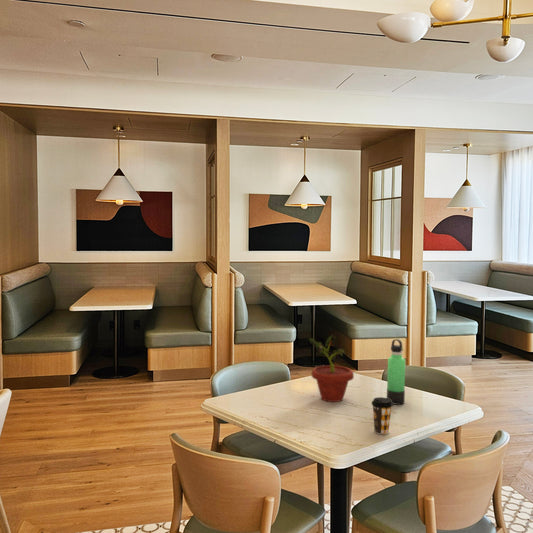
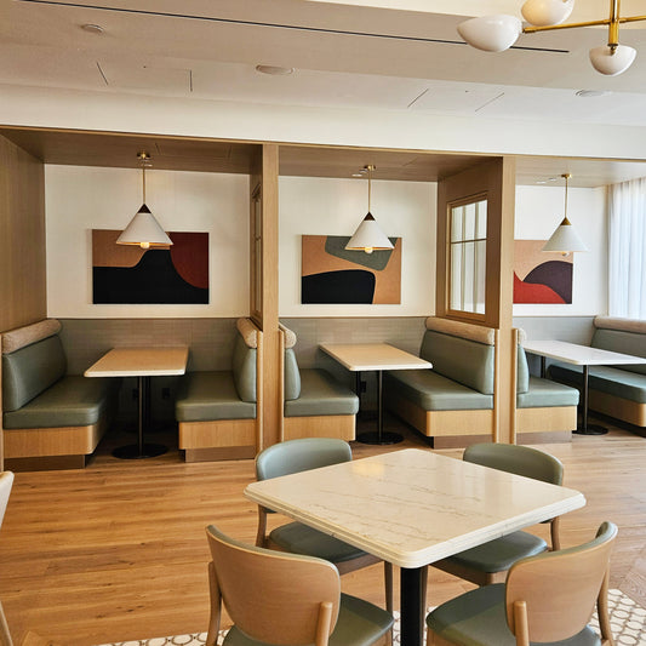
- thermos bottle (396, 370)
- potted plant (331, 365)
- coffee cup (381, 415)
